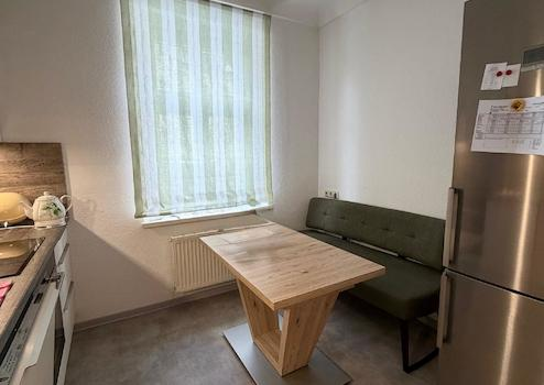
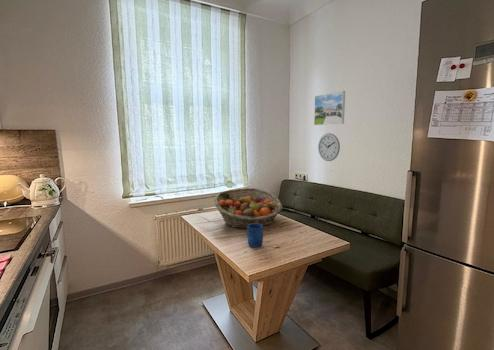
+ fruit basket (248, 207)
+ wall clock (328, 147)
+ mug (253, 234)
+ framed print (328, 109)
